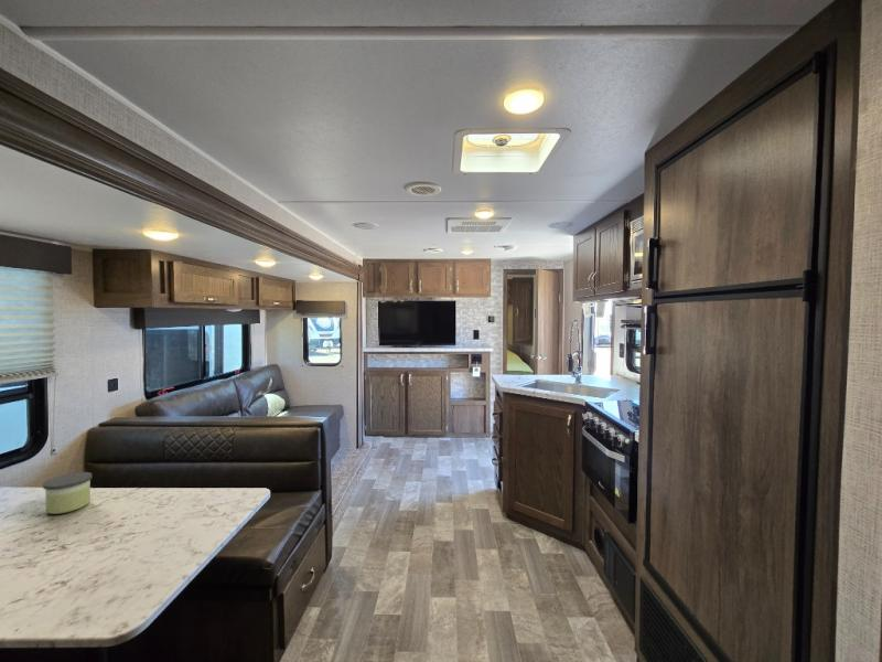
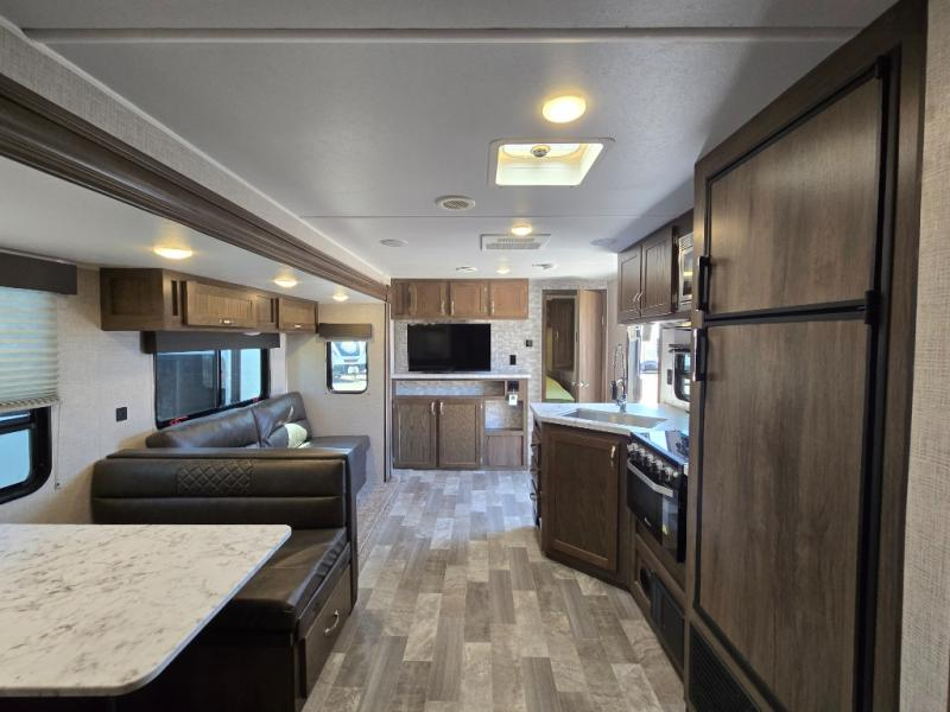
- candle (68, 492)
